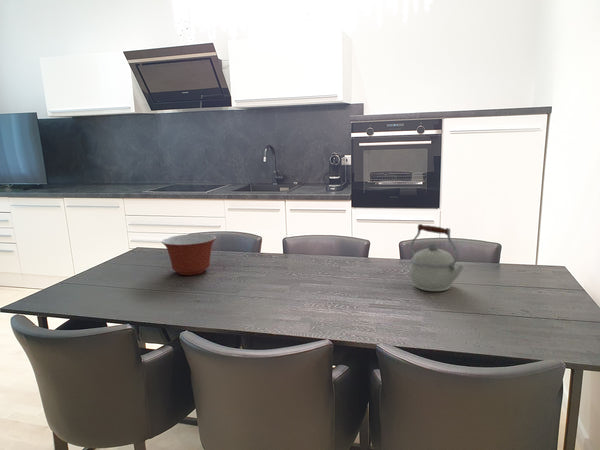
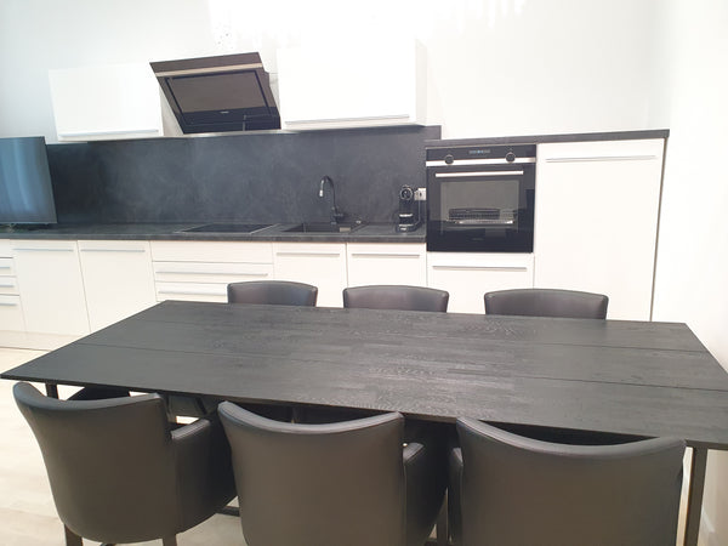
- kettle (436, 257)
- mixing bowl (190, 255)
